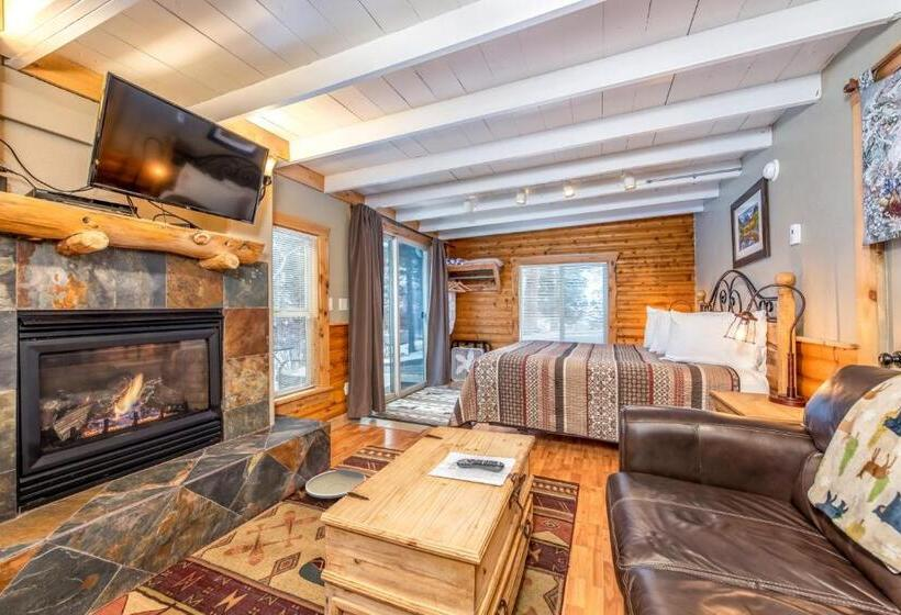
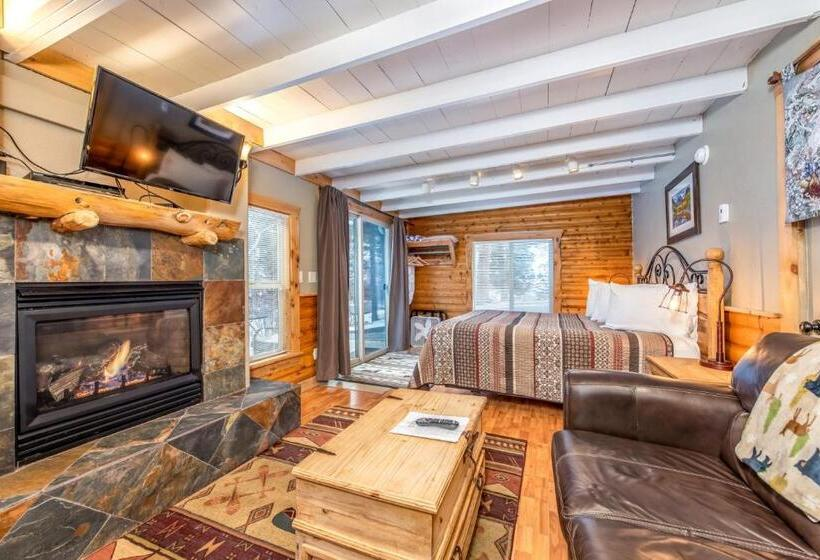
- woven basket (336, 483)
